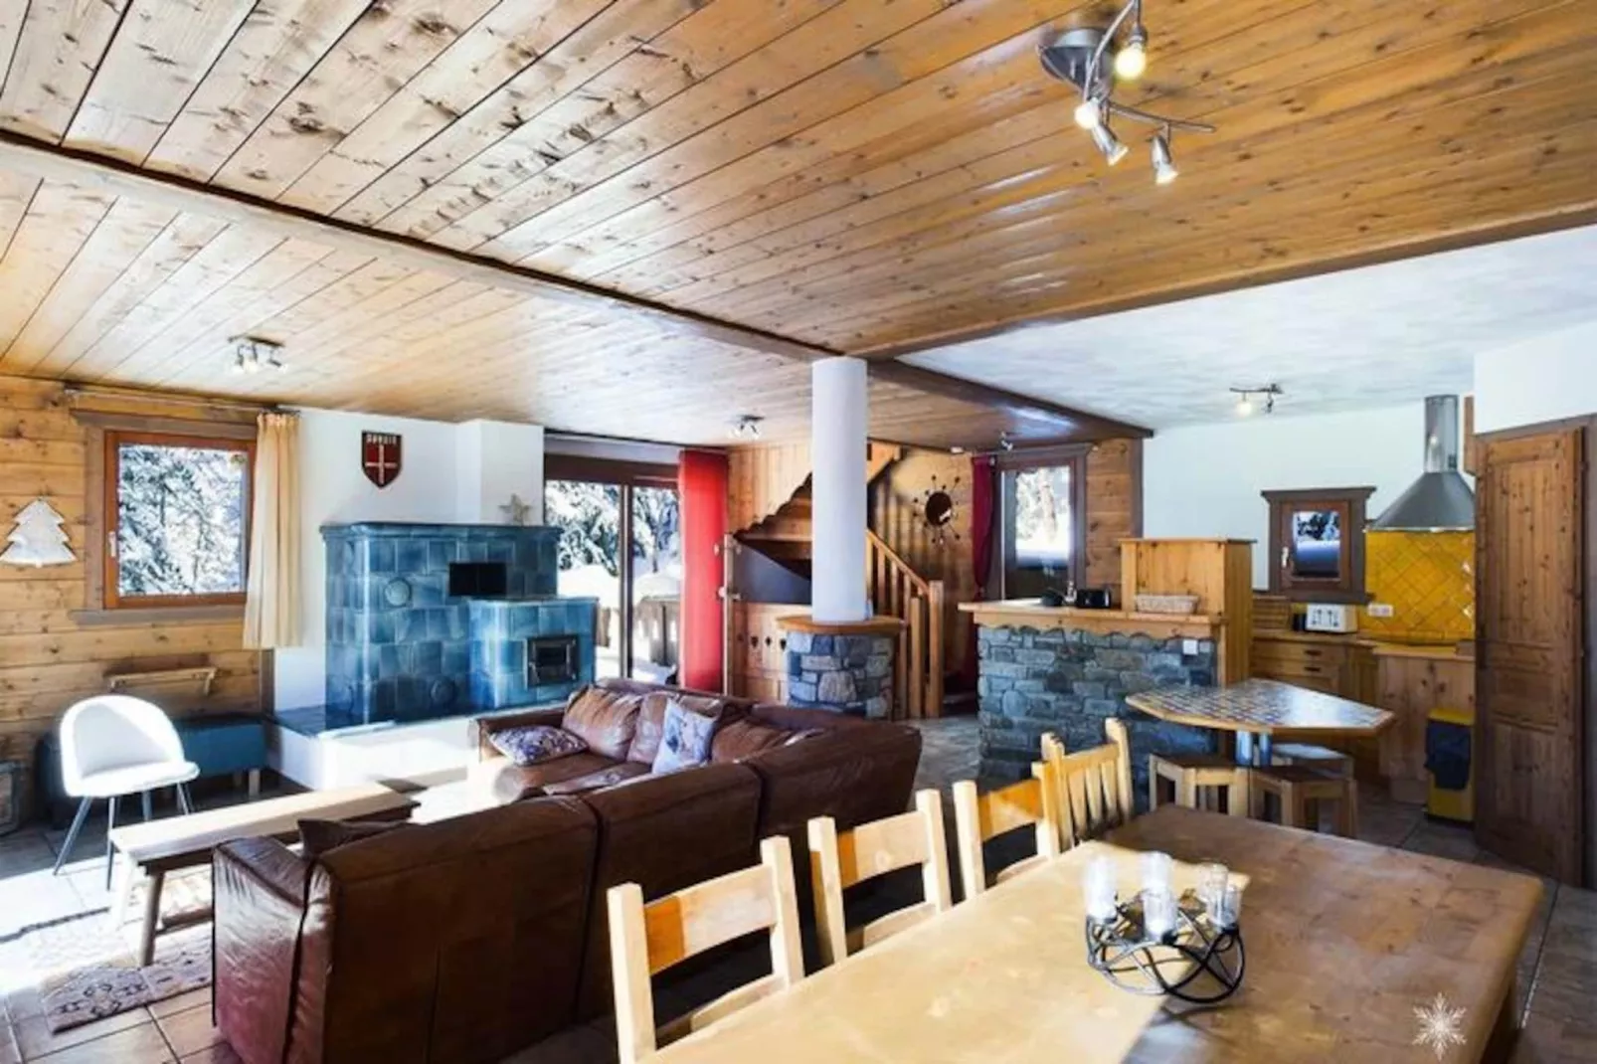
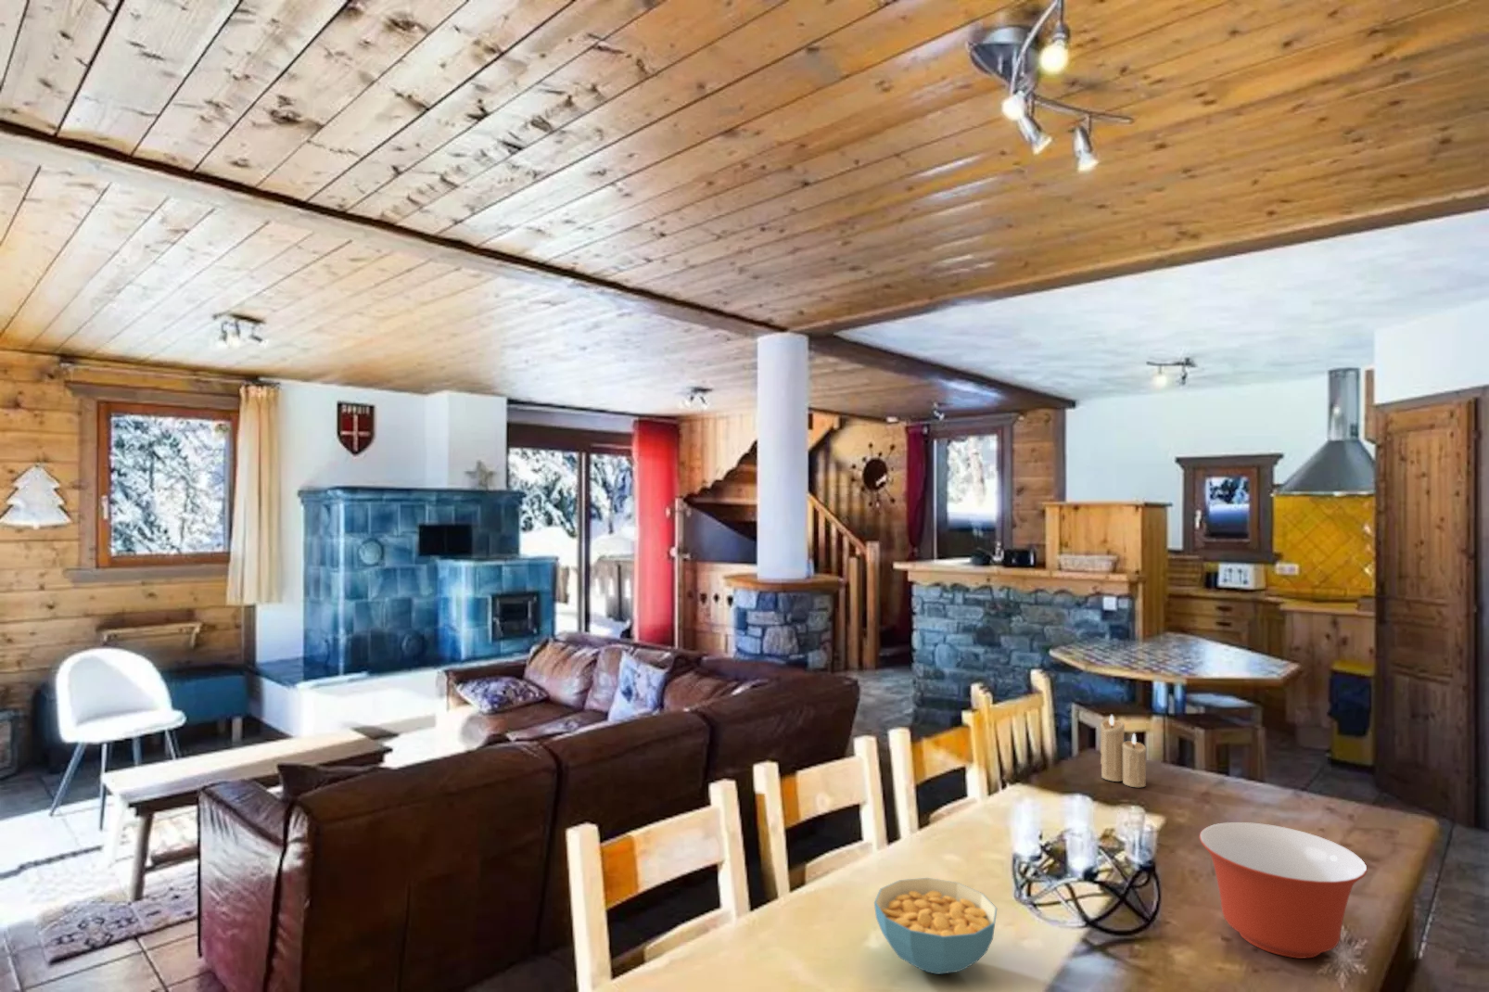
+ cereal bowl (934, 934)
+ candle (1123, 750)
+ mixing bowl (1279, 893)
